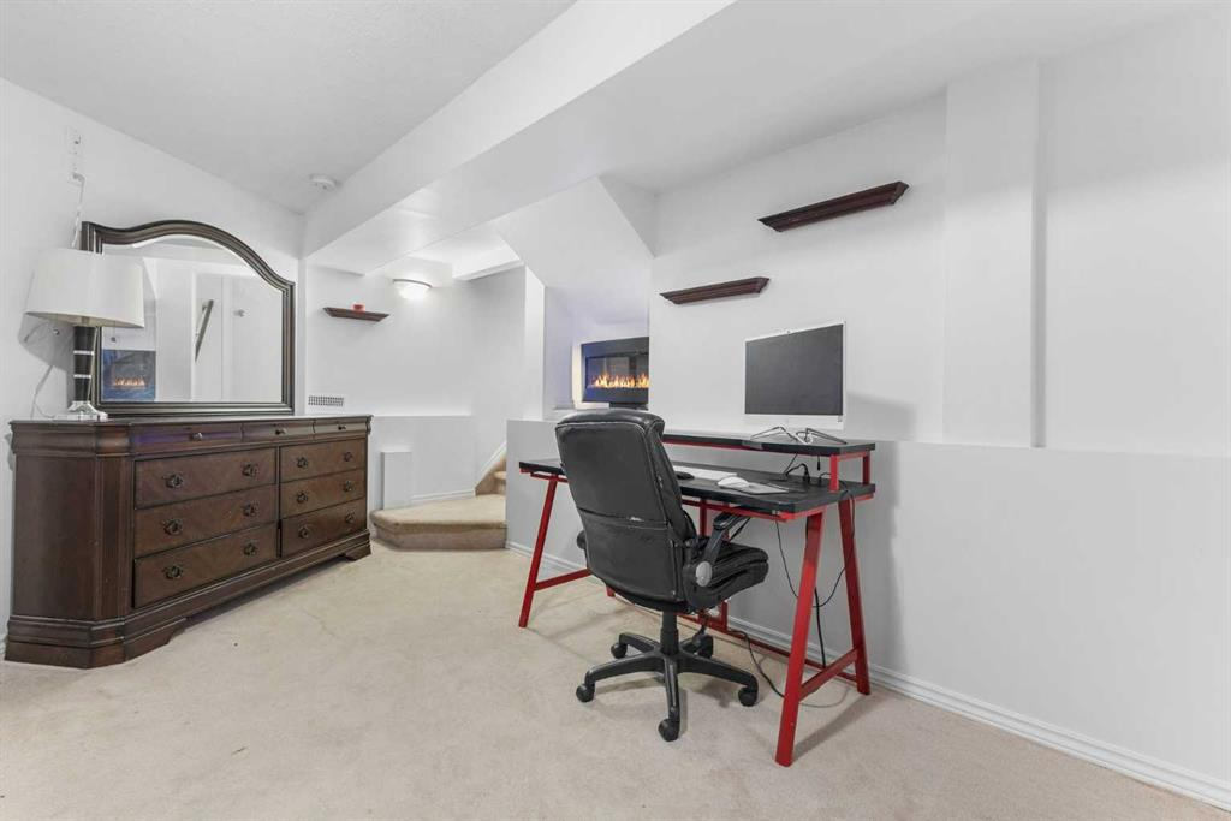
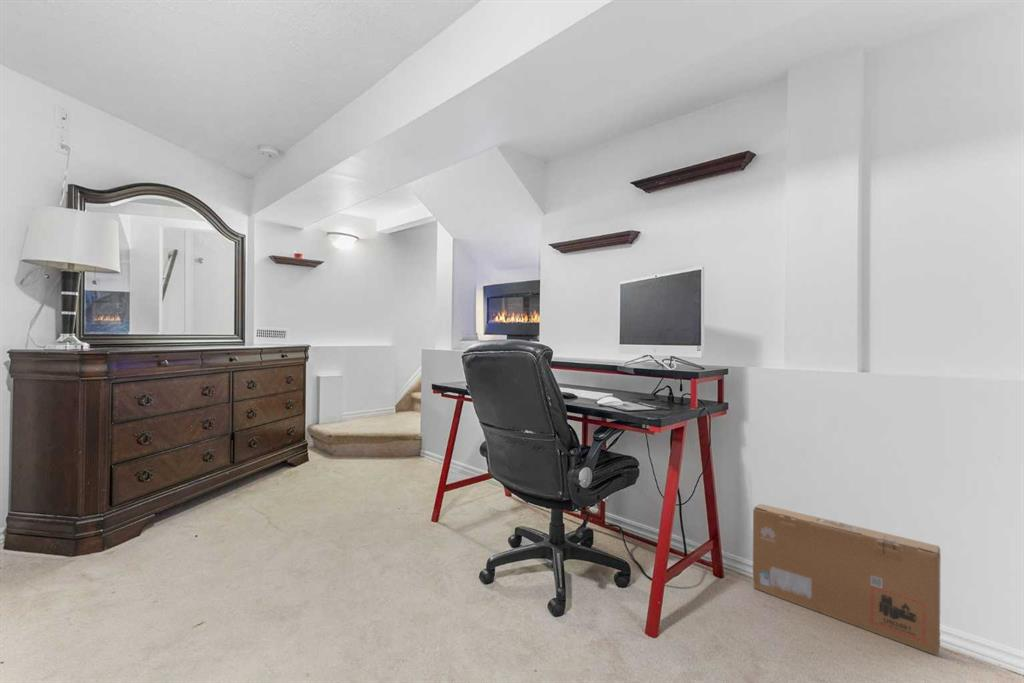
+ cardboard box (837, 567)
